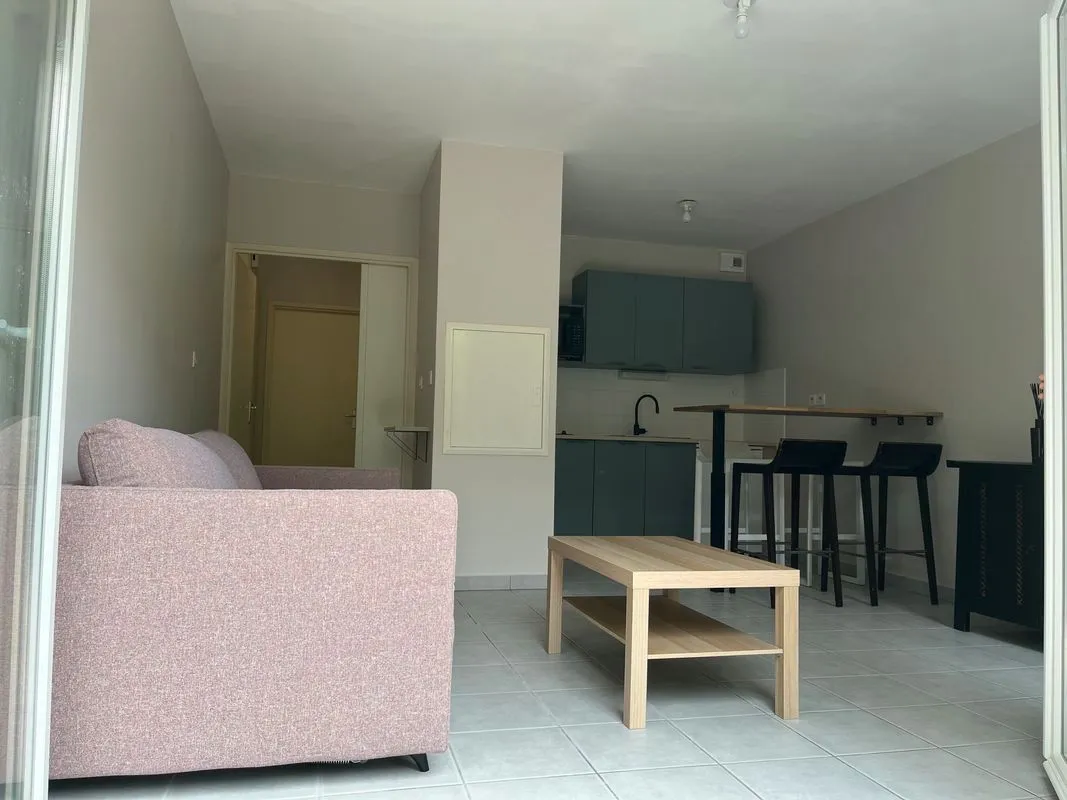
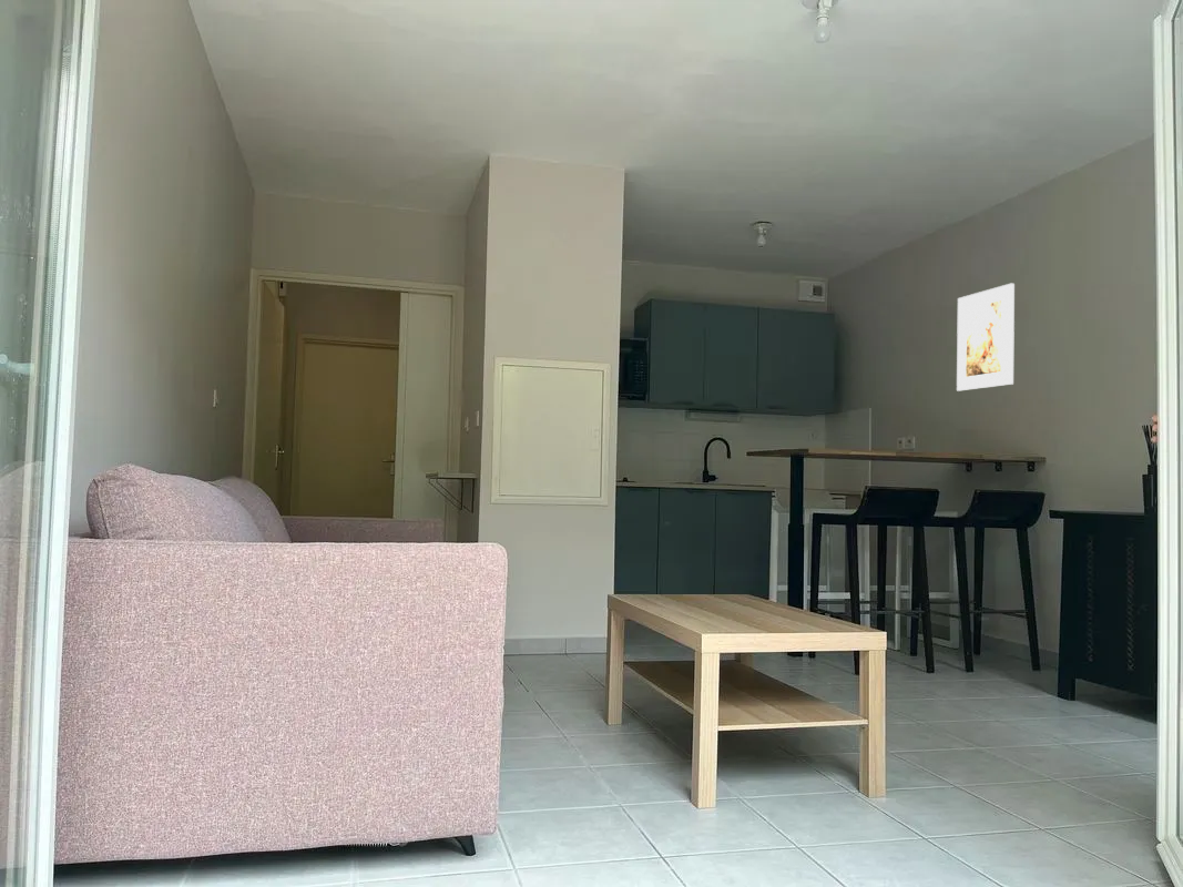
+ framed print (983, 339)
